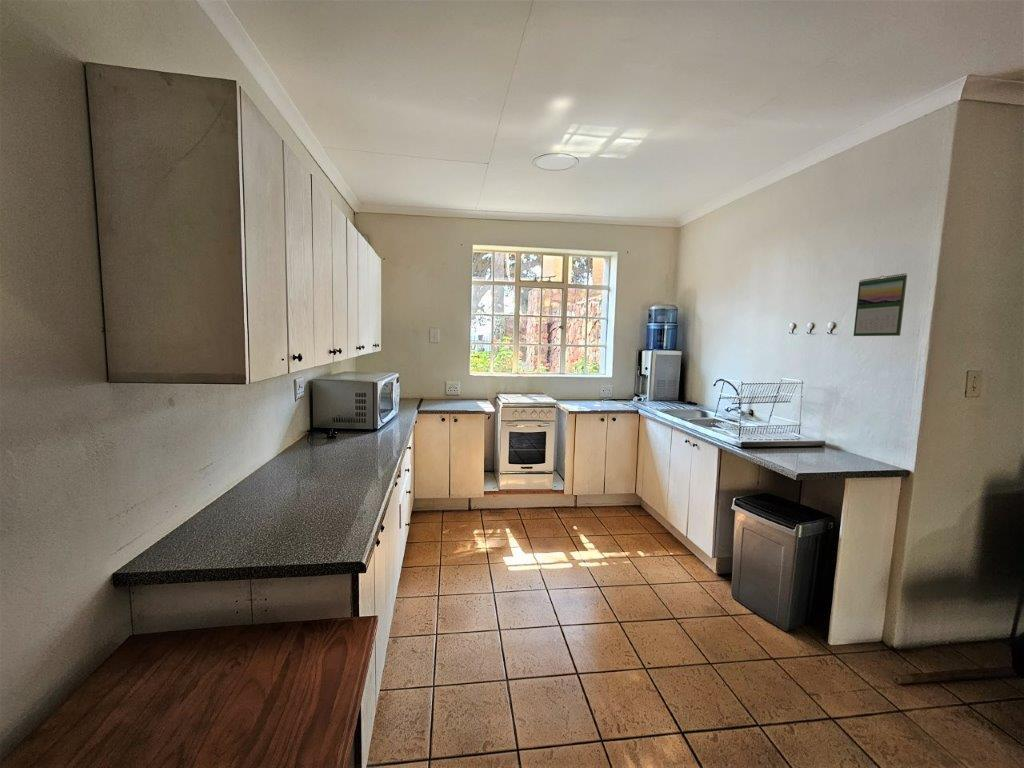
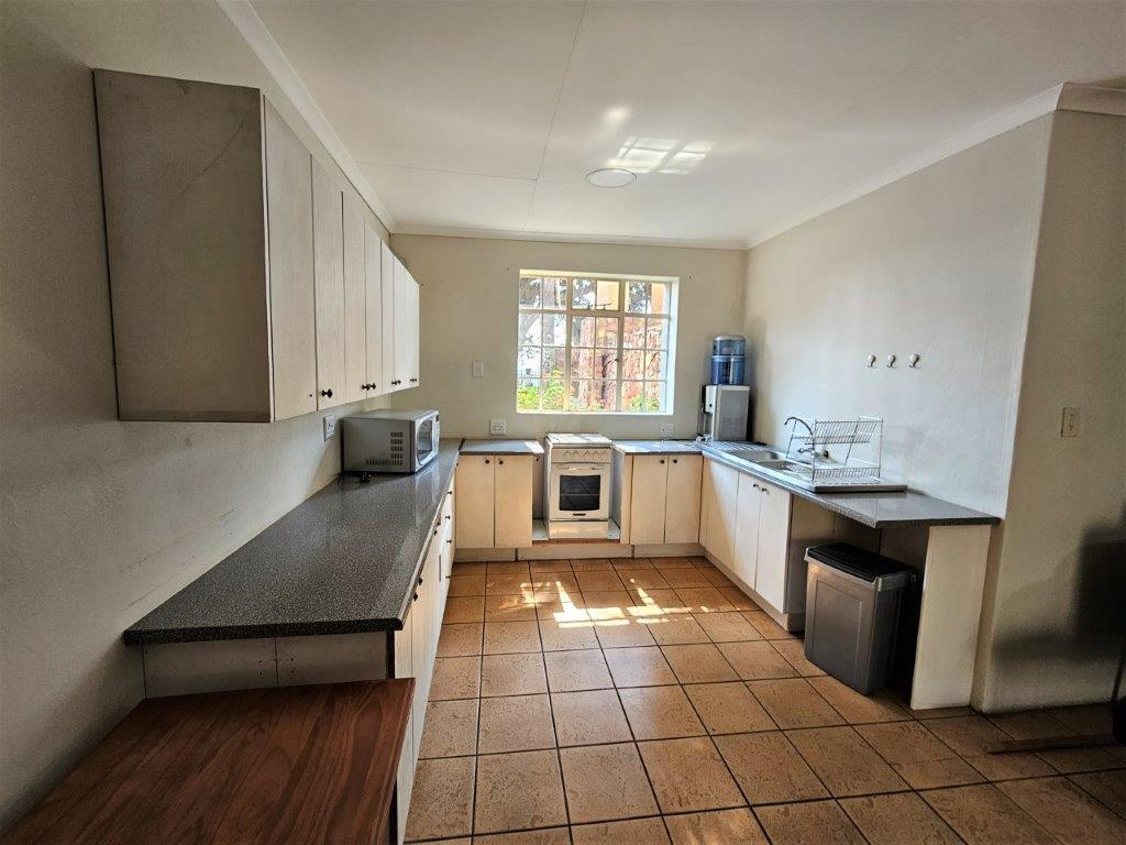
- calendar (878, 306)
